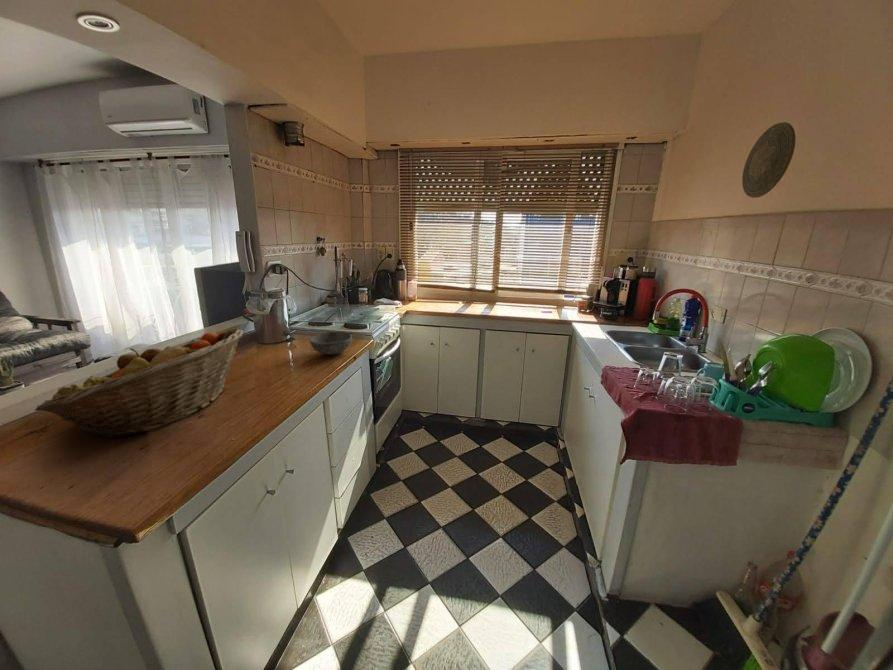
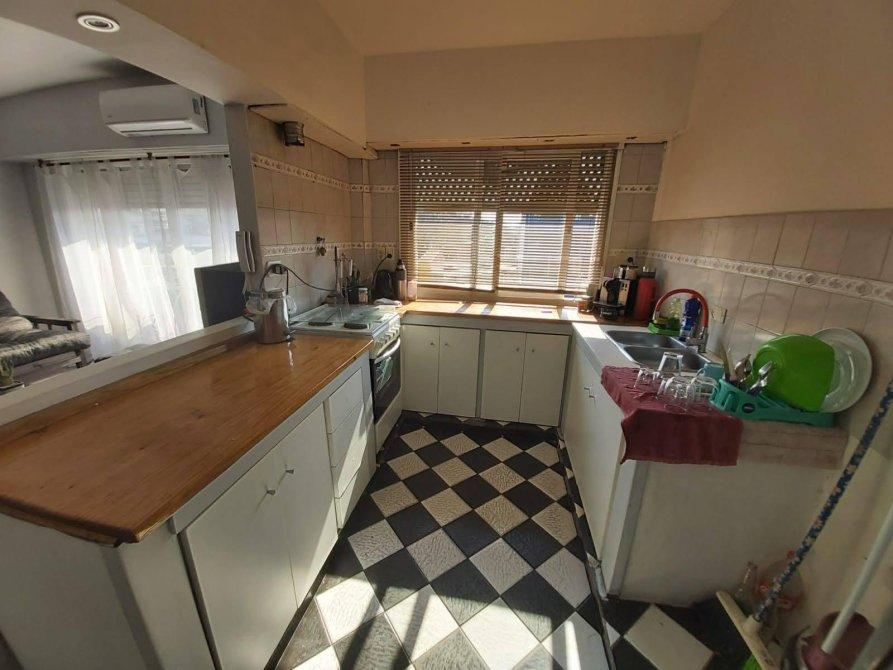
- fruit basket (162, 373)
- decorative plate (763, 161)
- bowl (332, 344)
